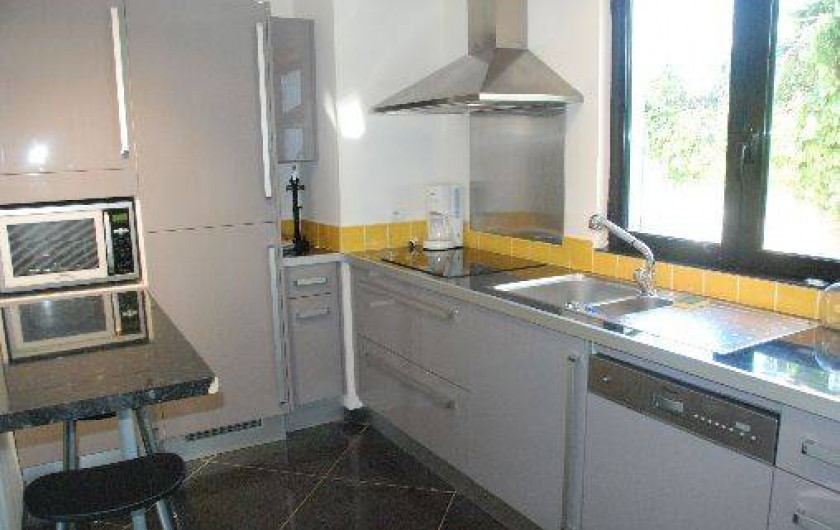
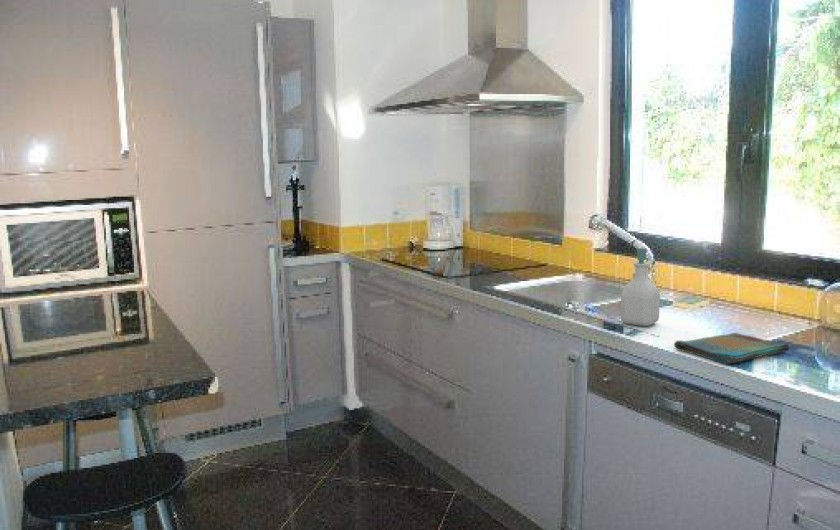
+ soap bottle (640, 285)
+ dish towel (730, 345)
